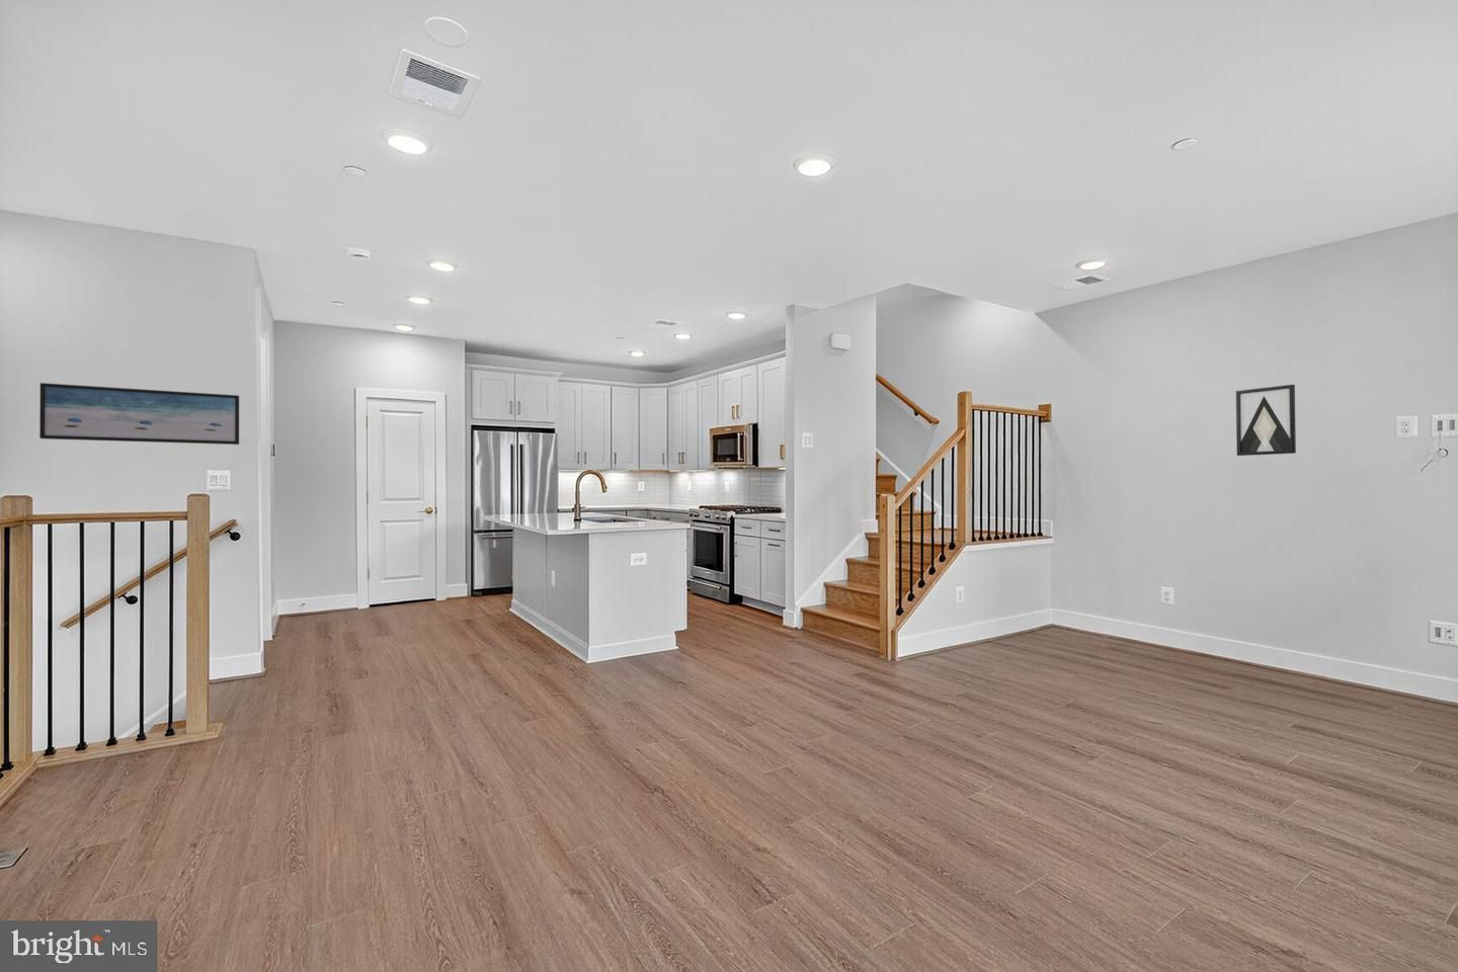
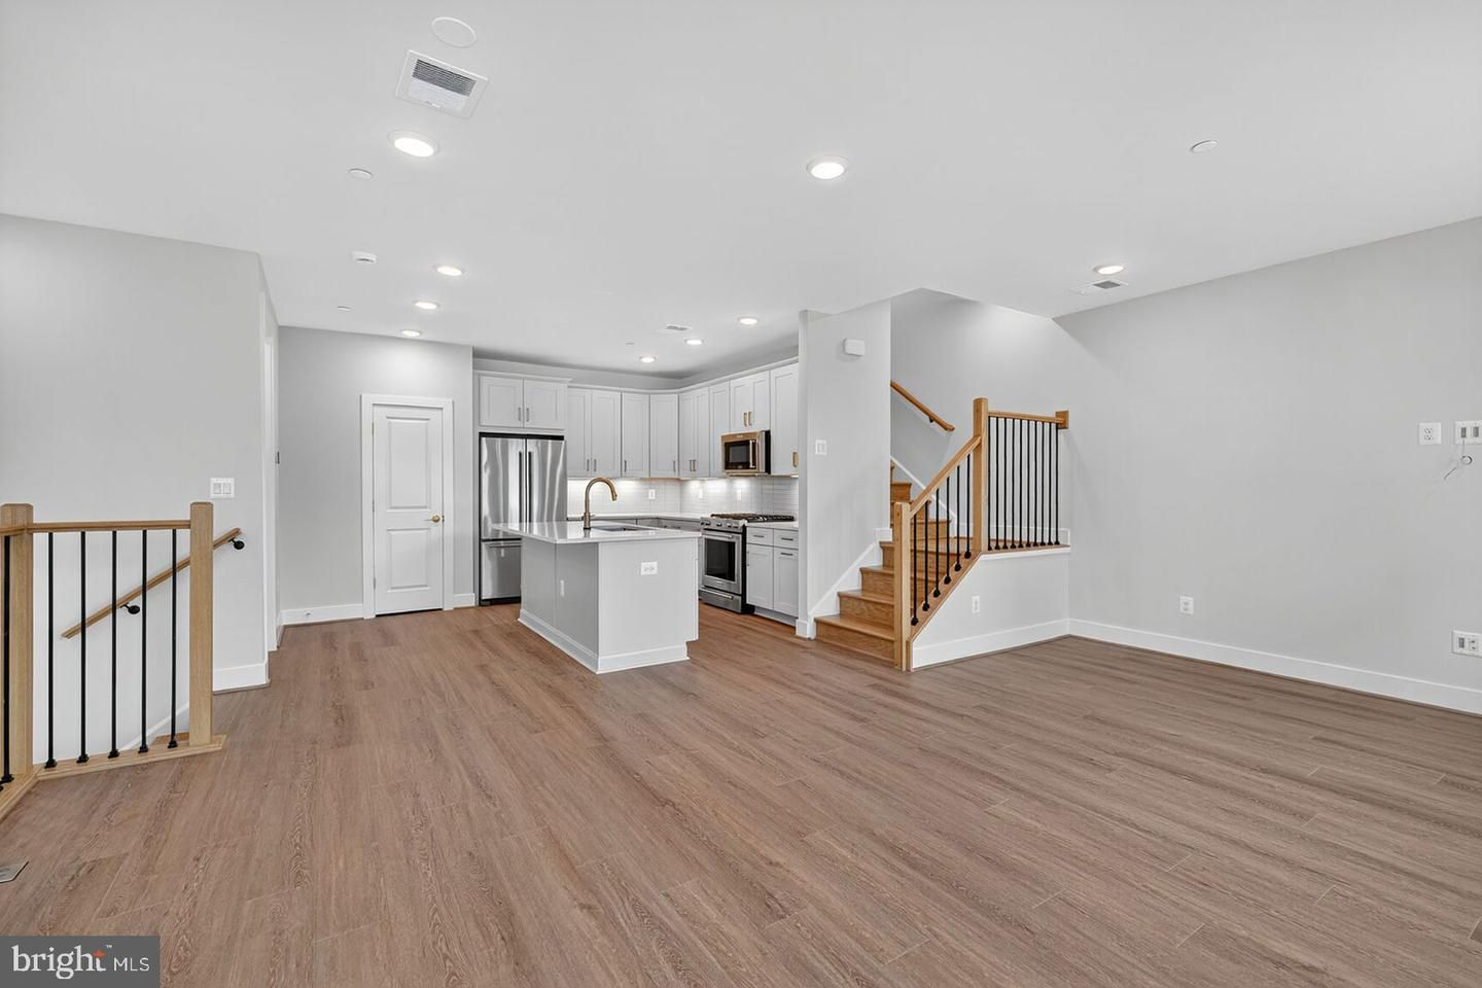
- wall art (1265, 421)
- wall art (145, 415)
